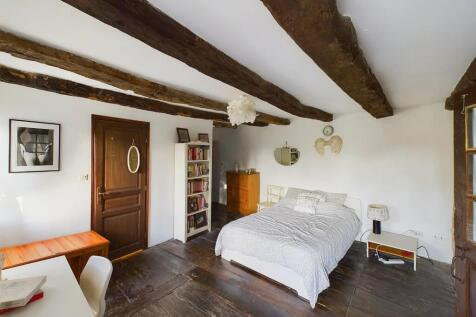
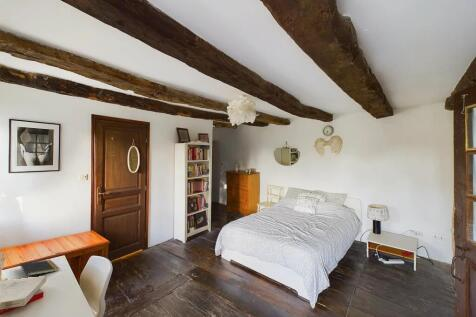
+ notepad (39, 266)
